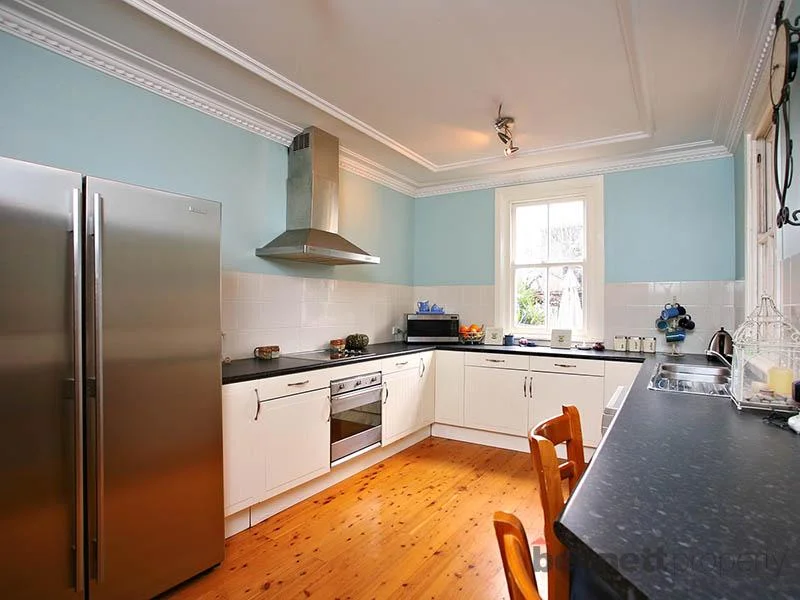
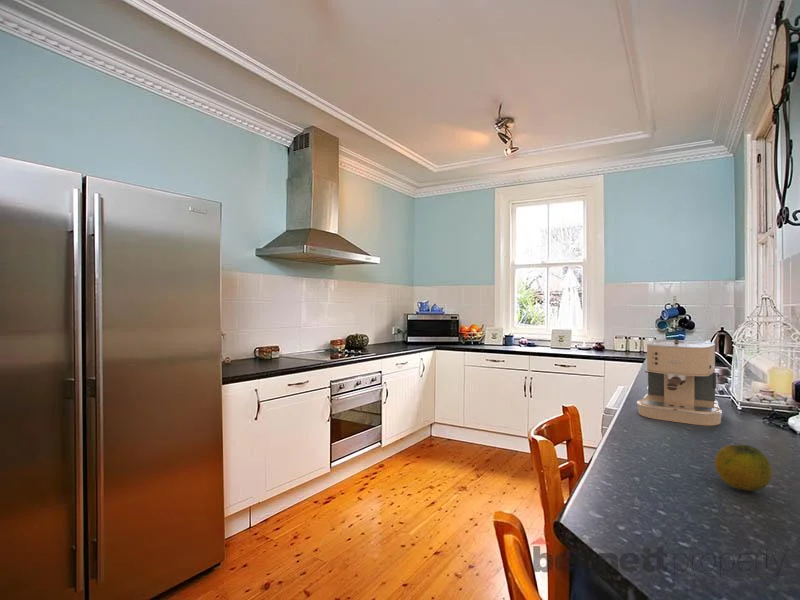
+ fruit (742, 467)
+ coffee maker (678, 377)
